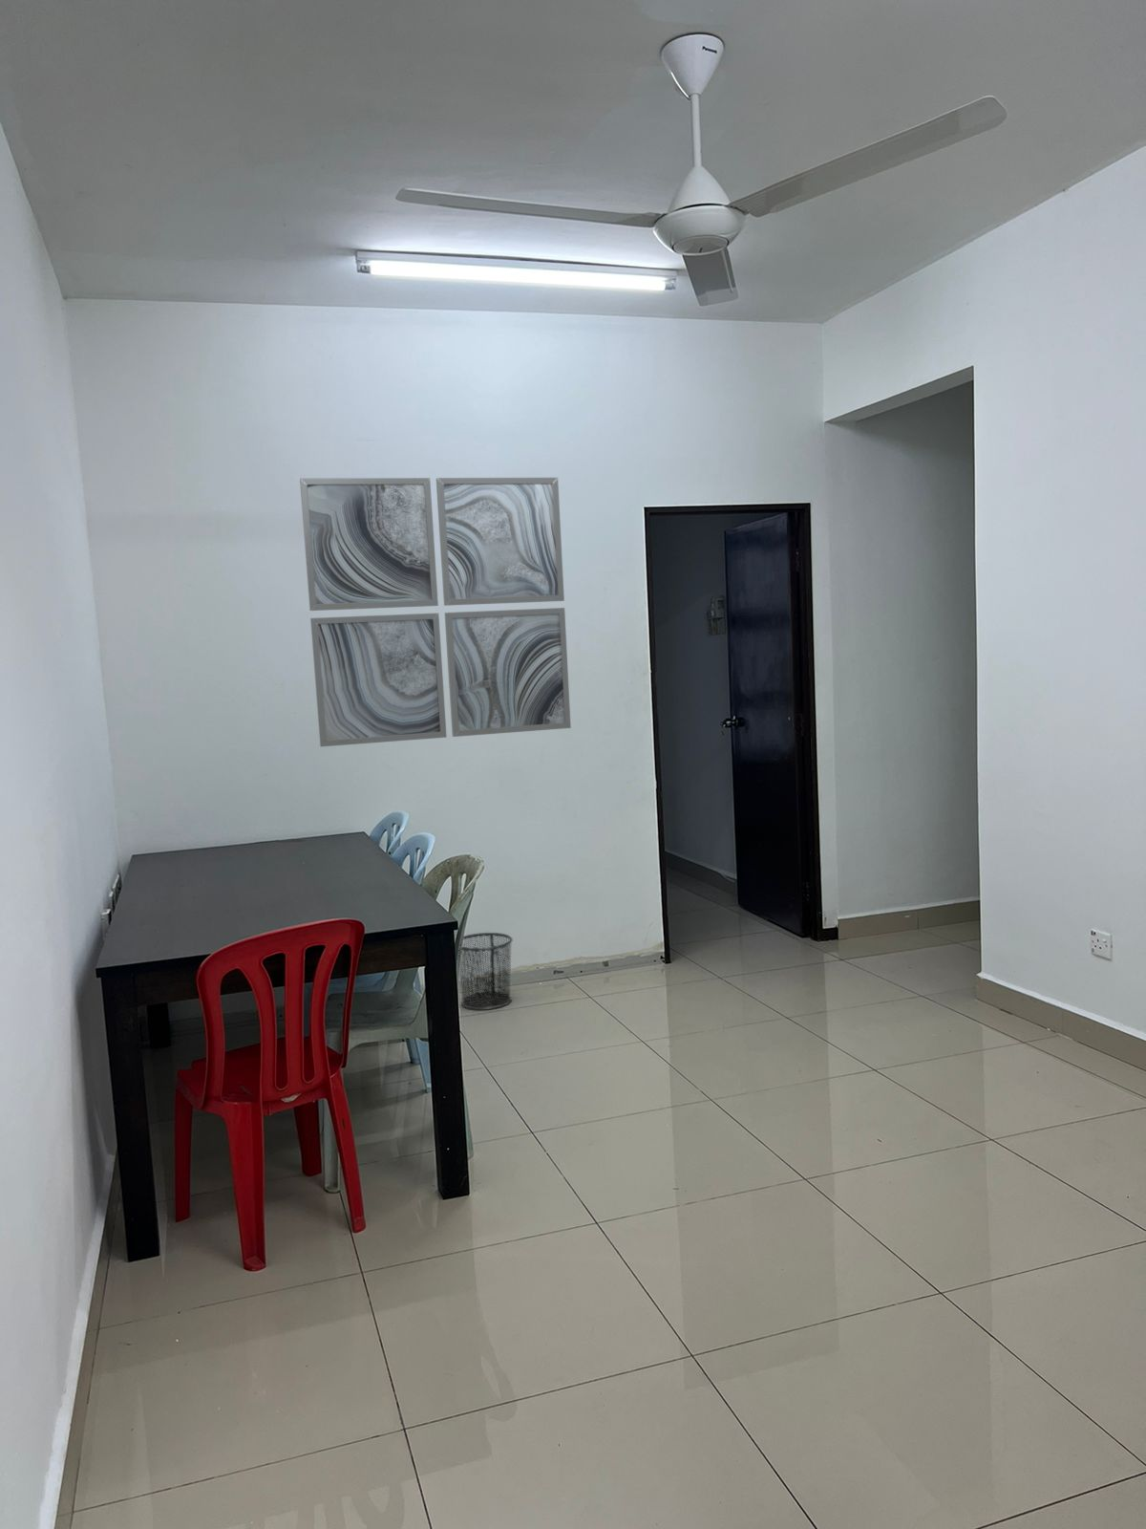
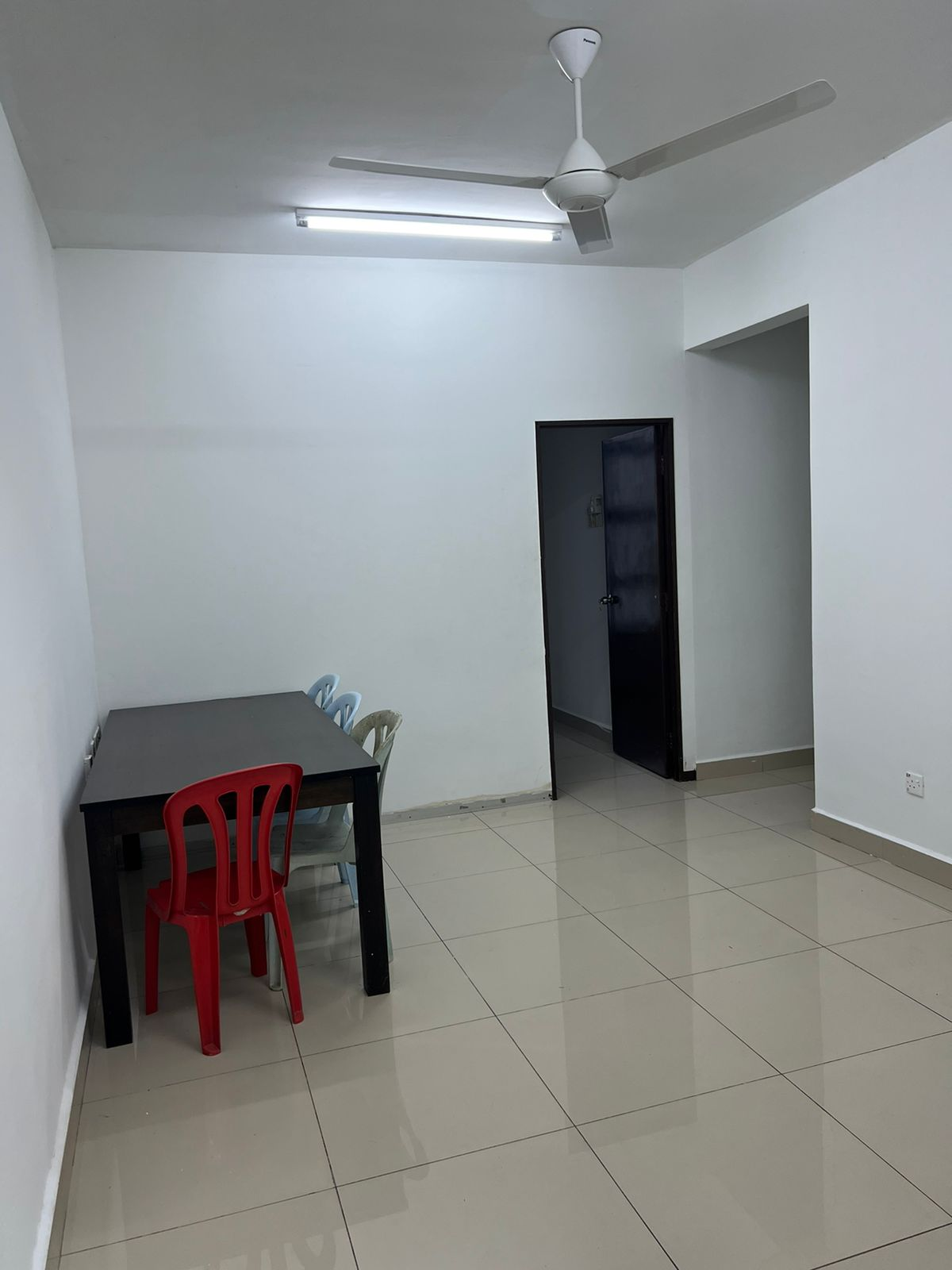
- wall art (444, 604)
- waste bin (484, 970)
